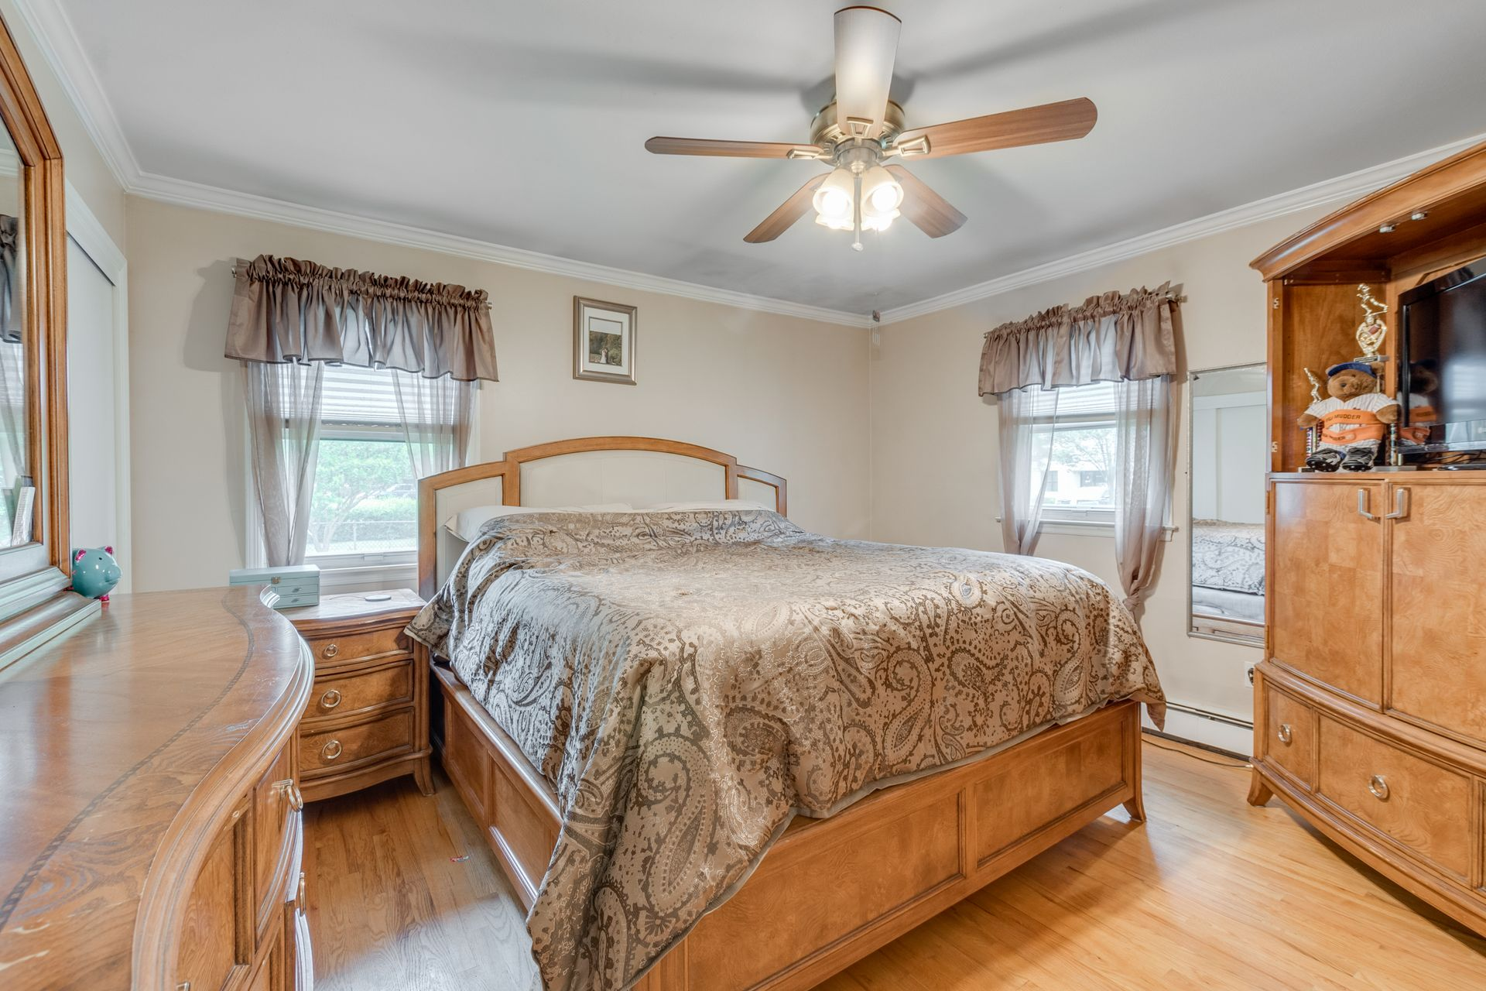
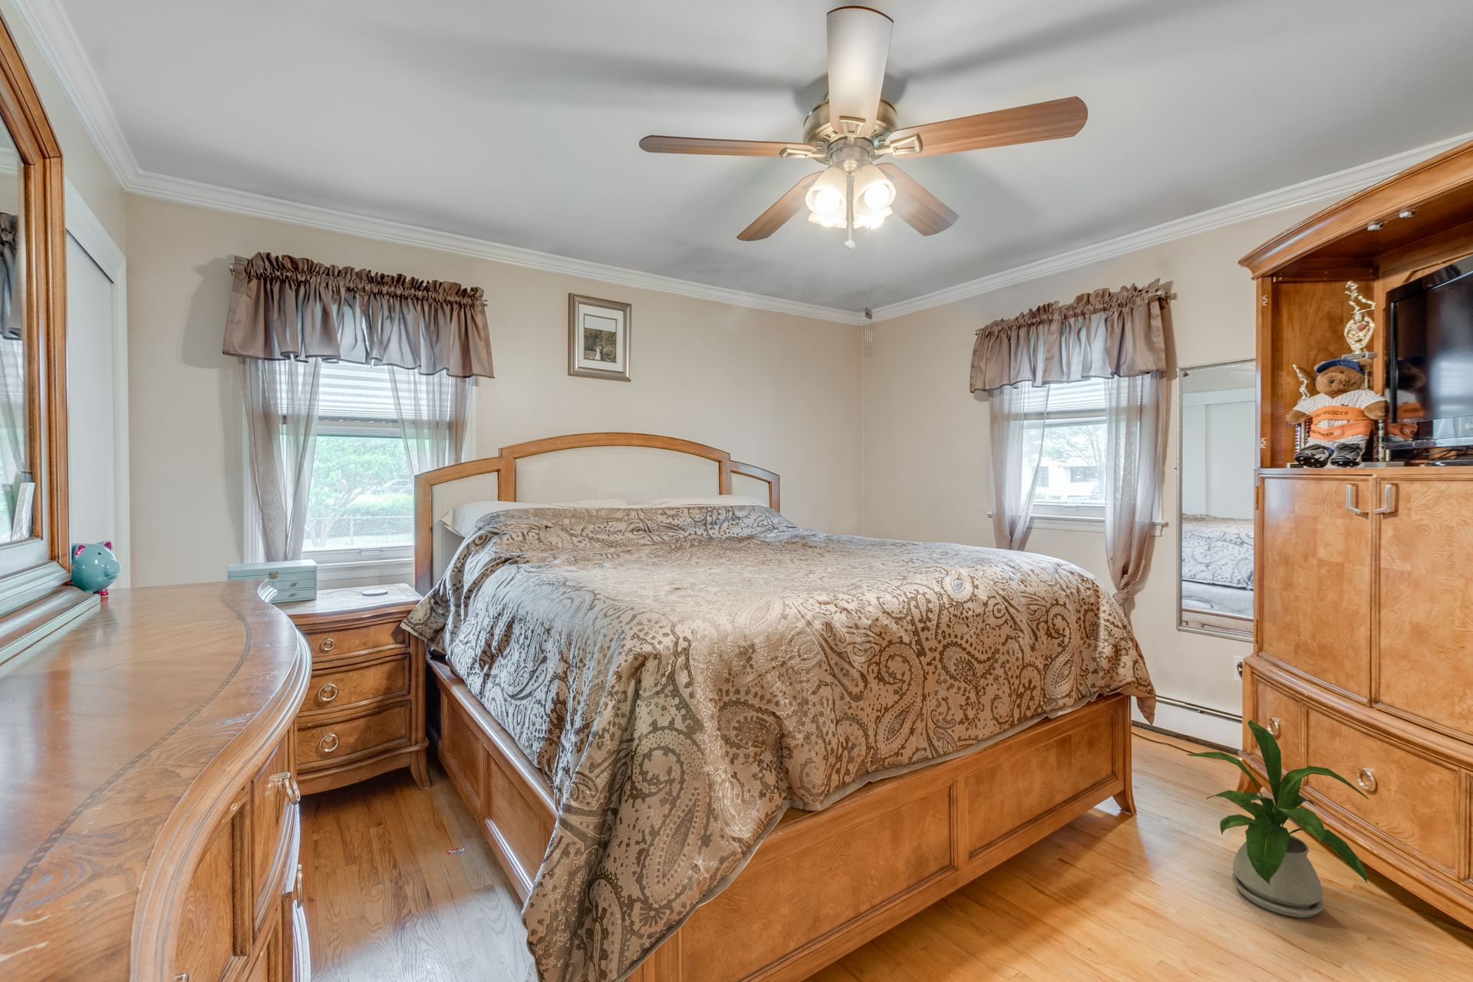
+ house plant (1269, 824)
